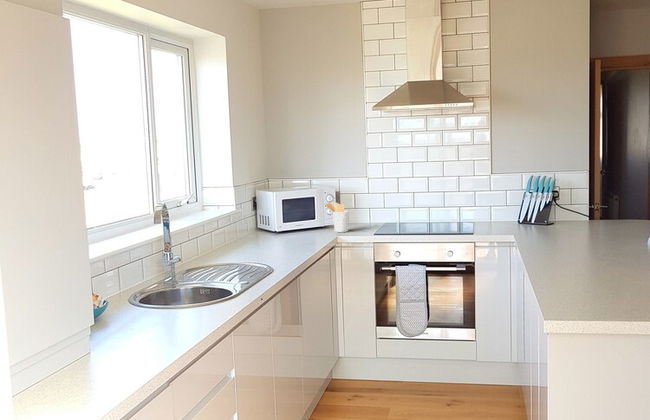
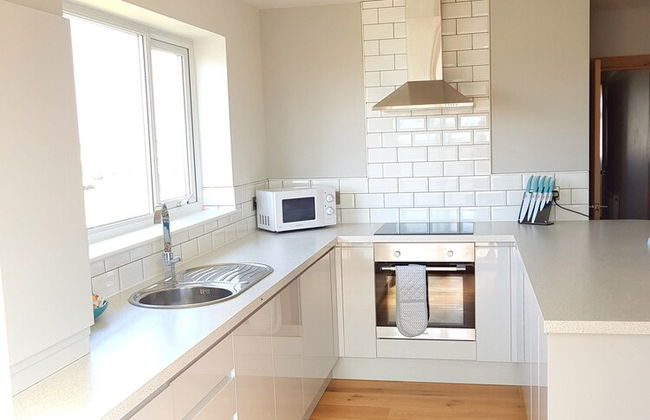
- utensil holder (336, 216)
